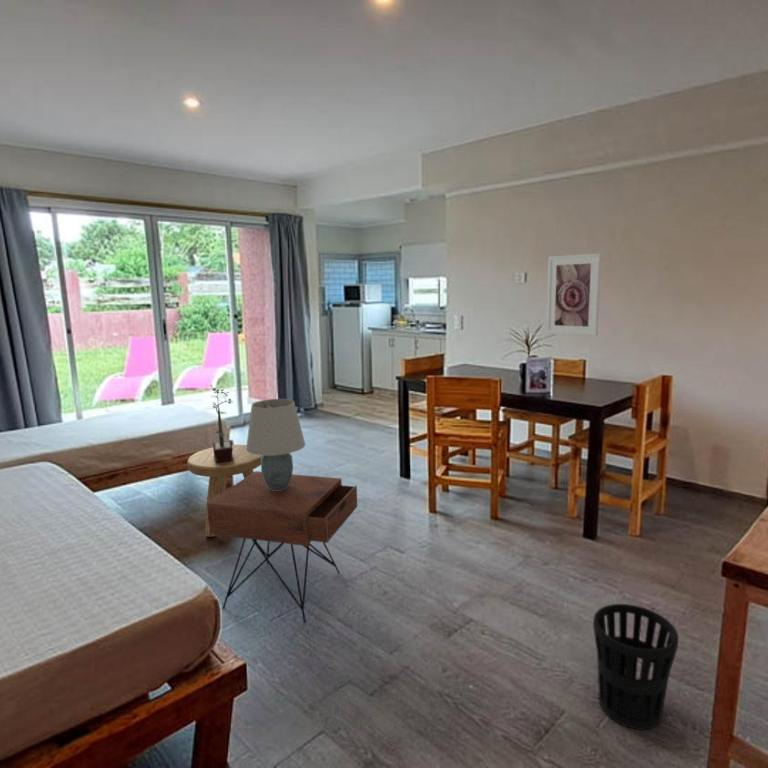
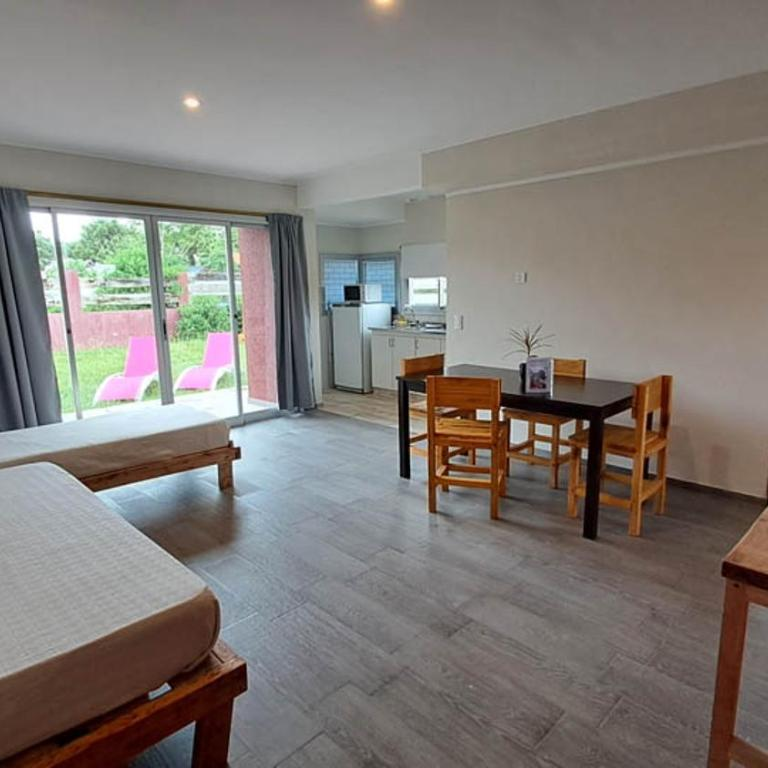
- potted plant (220, 418)
- stool (224, 488)
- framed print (572, 295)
- nightstand (289, 541)
- table lamp (275, 445)
- wastebasket (632, 666)
